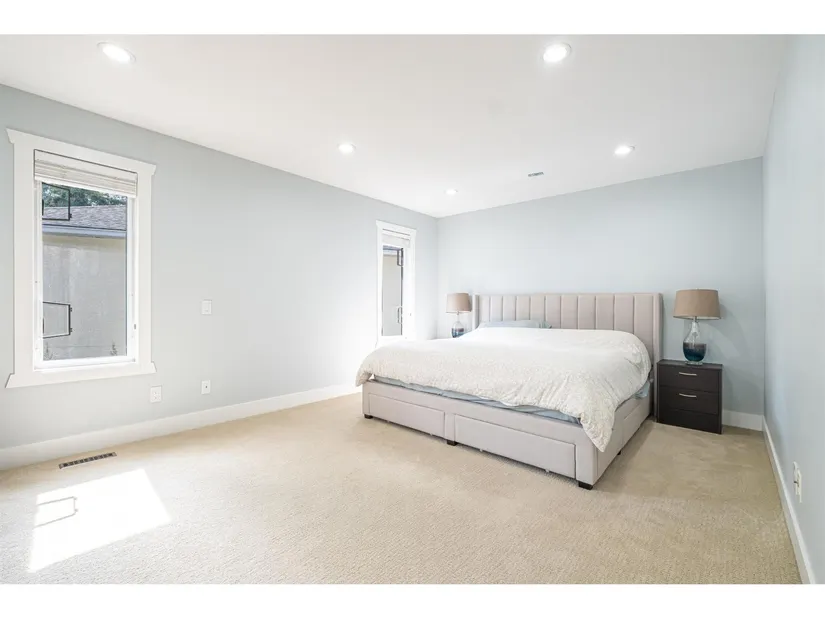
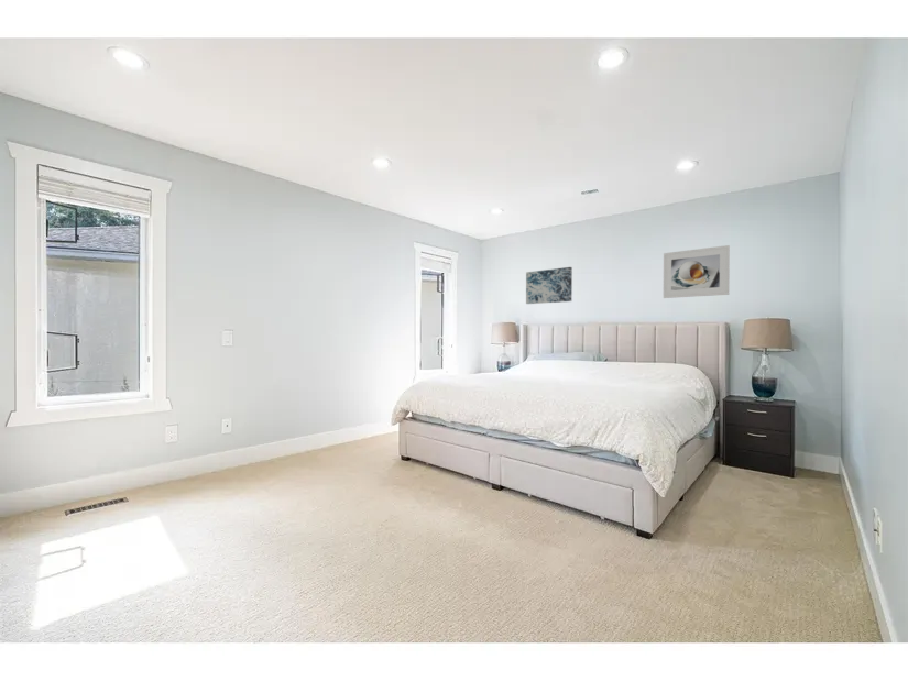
+ wall art (548, 286)
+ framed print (694, 273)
